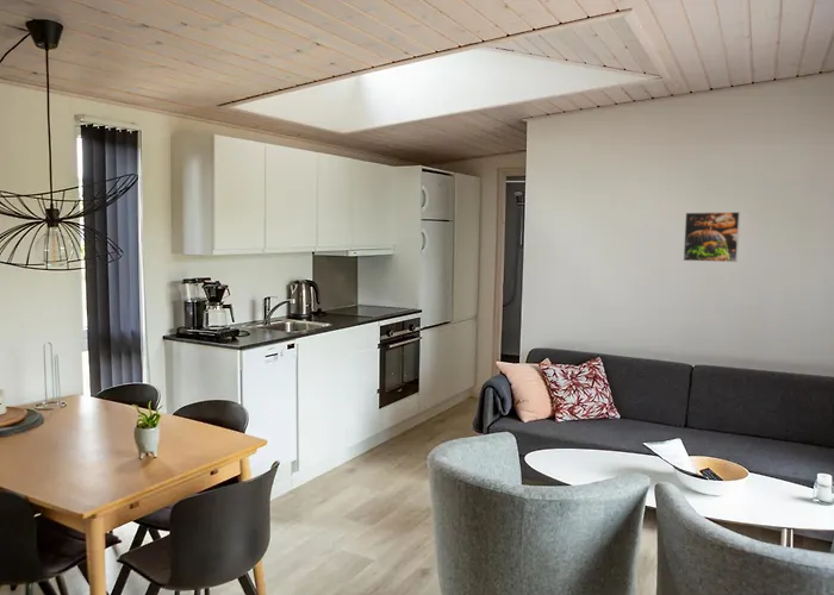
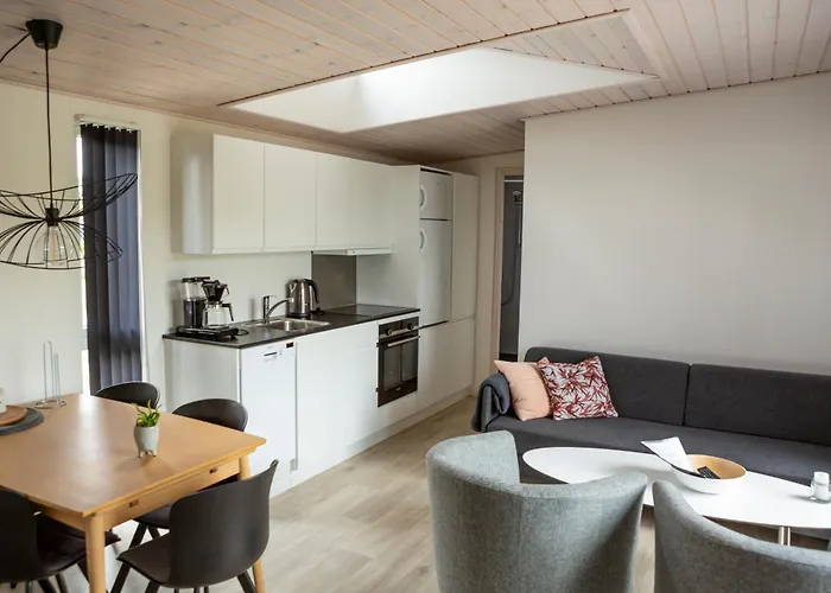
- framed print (710, 237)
